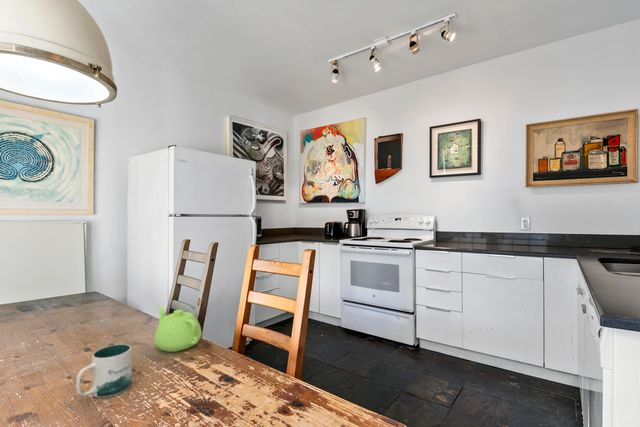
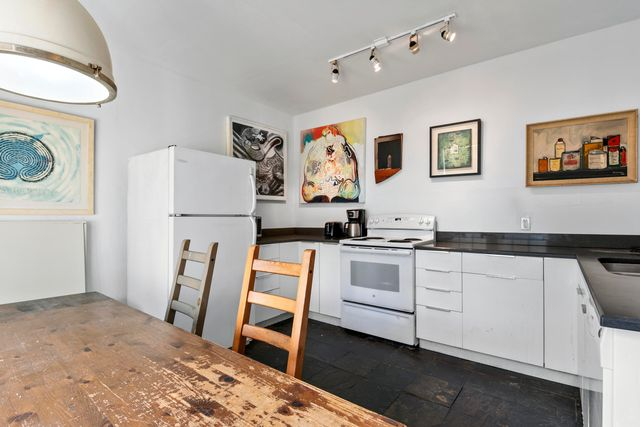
- mug (104, 373)
- teapot (176, 327)
